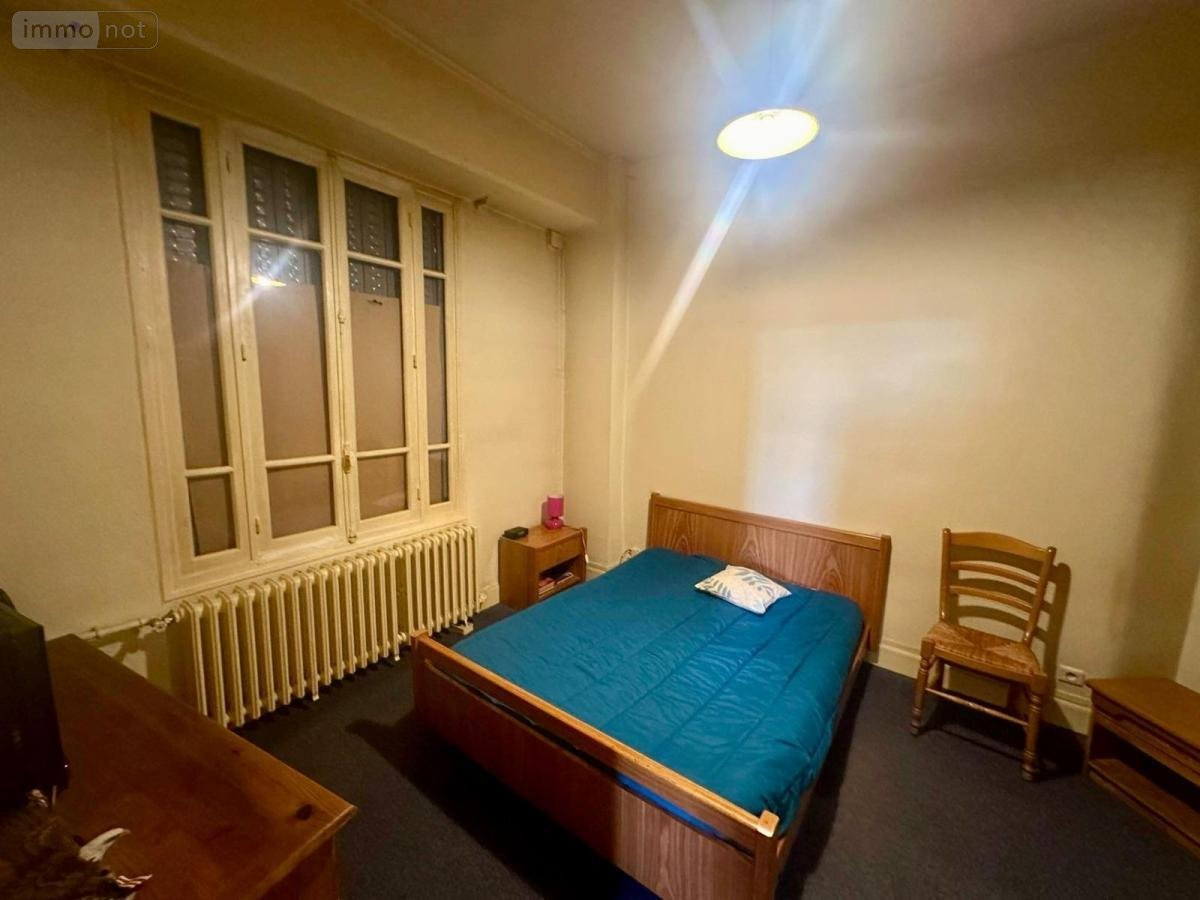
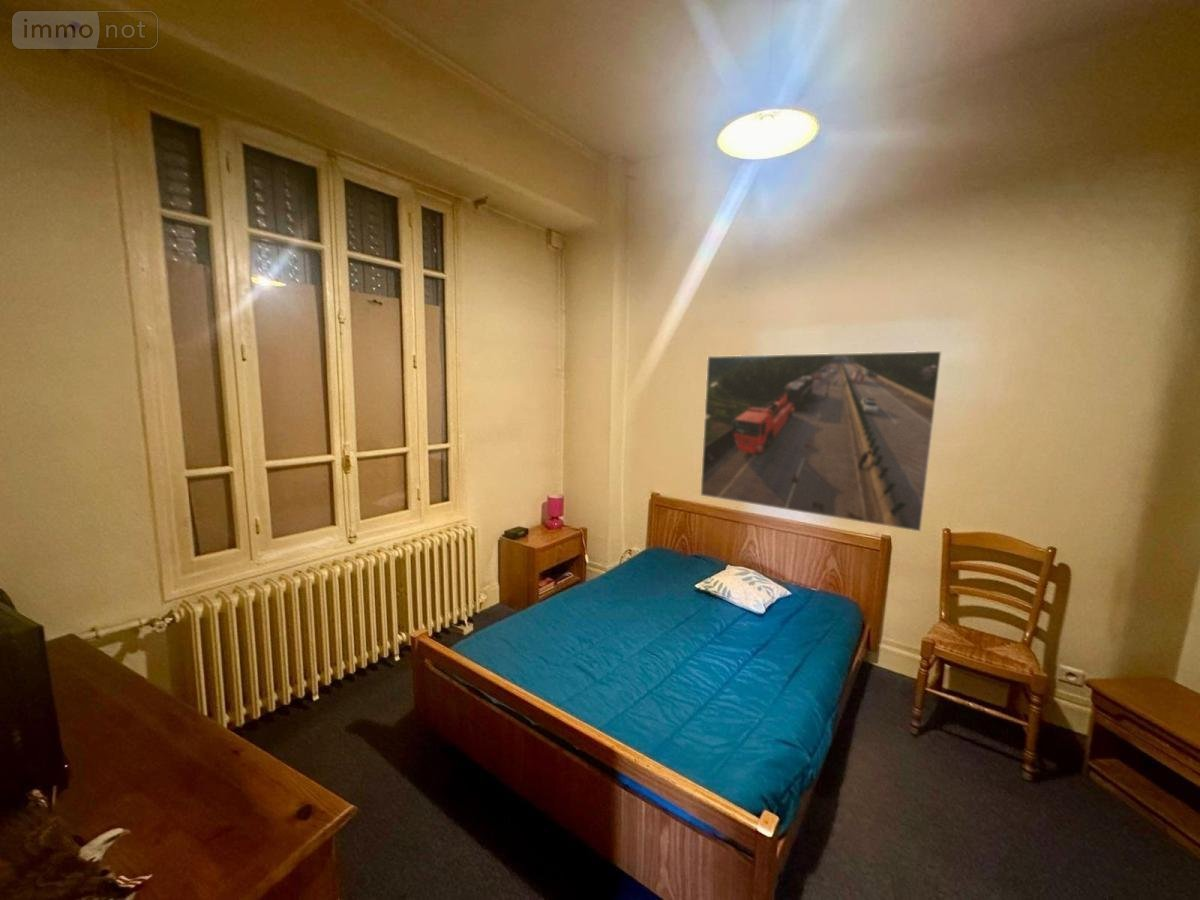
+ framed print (803, 434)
